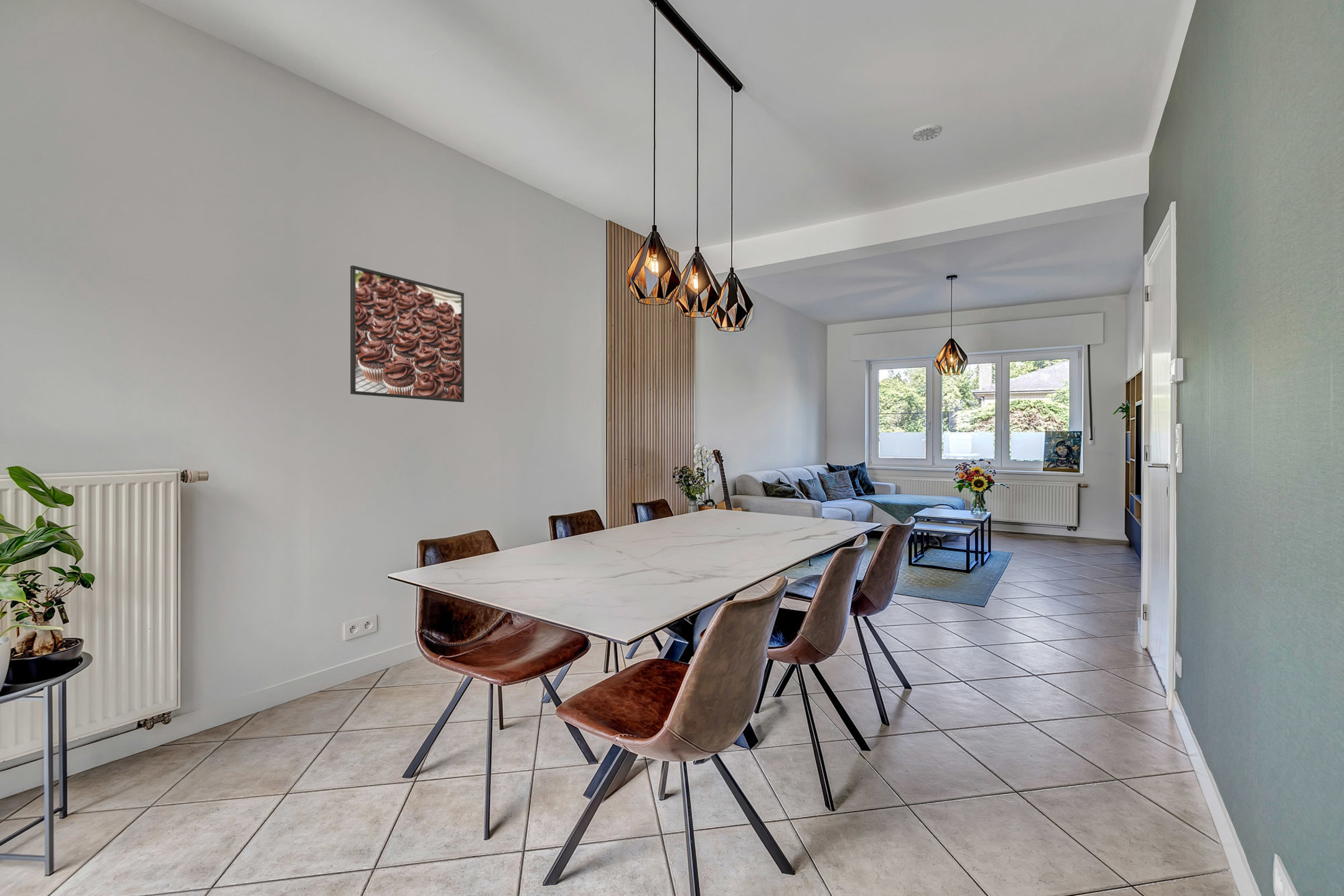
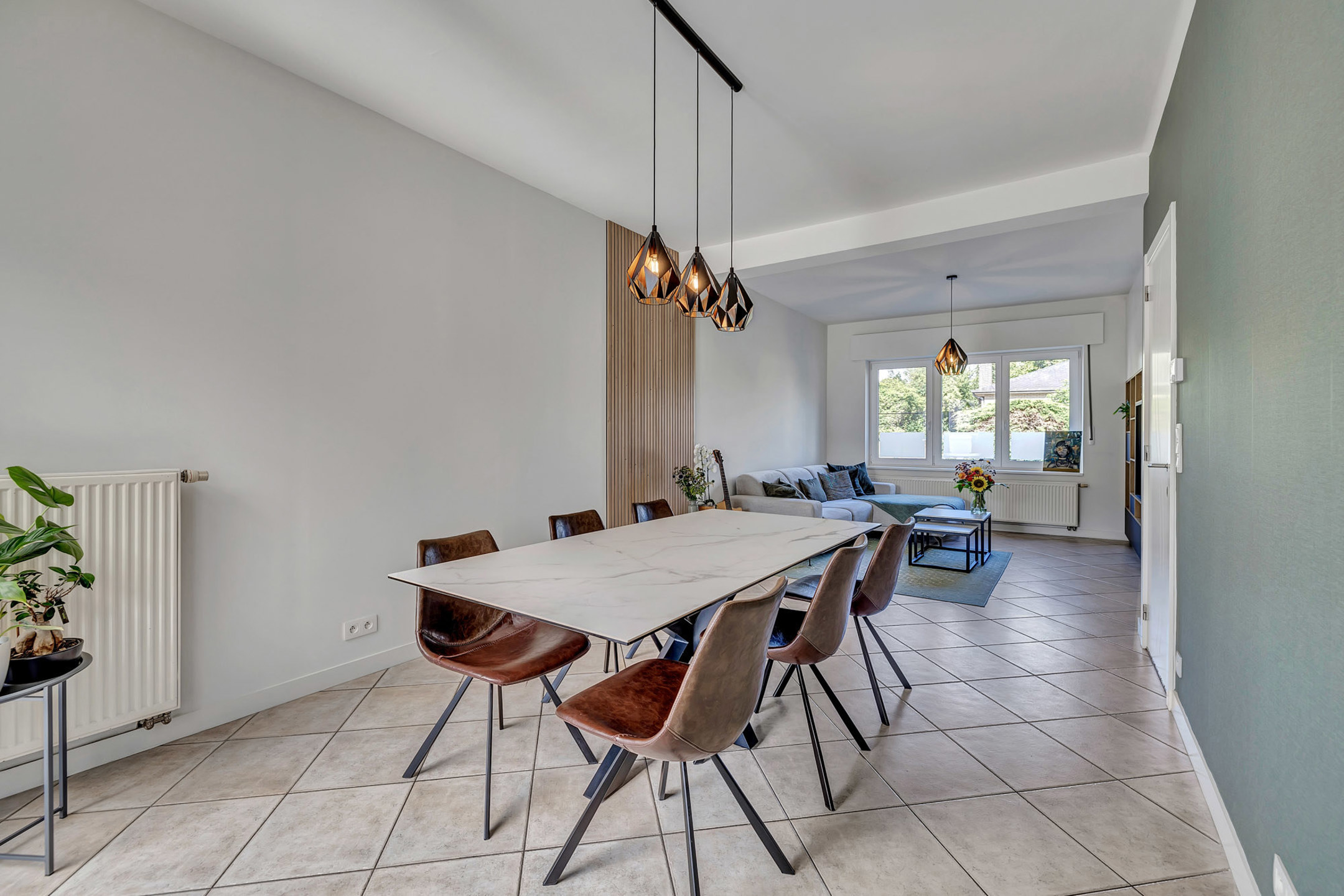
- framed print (411, 339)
- smoke detector (927, 134)
